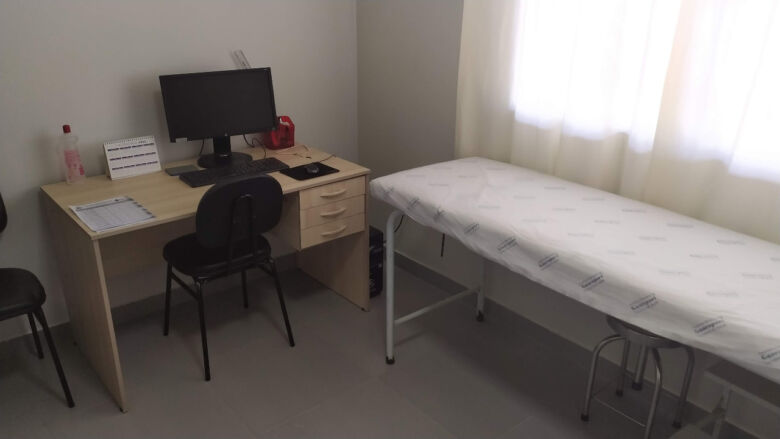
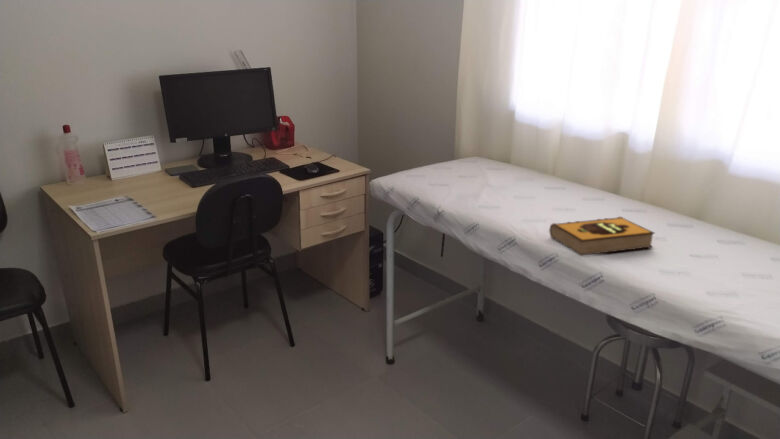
+ hardback book (600, 234)
